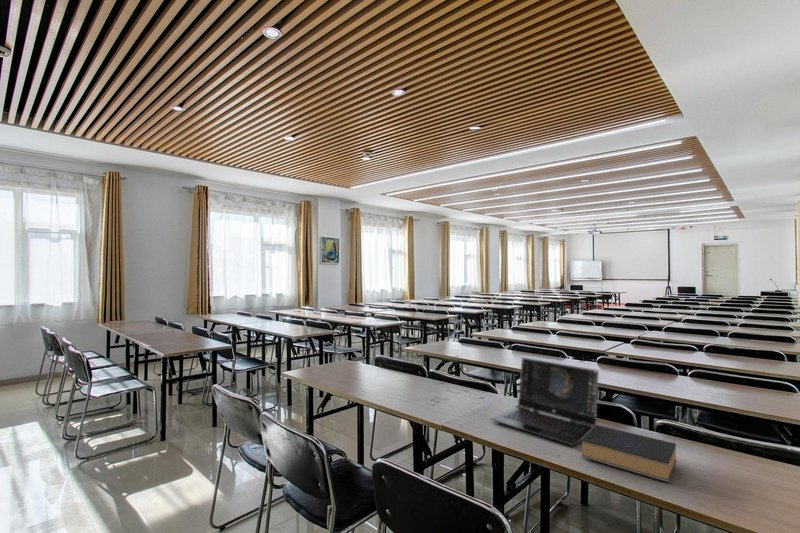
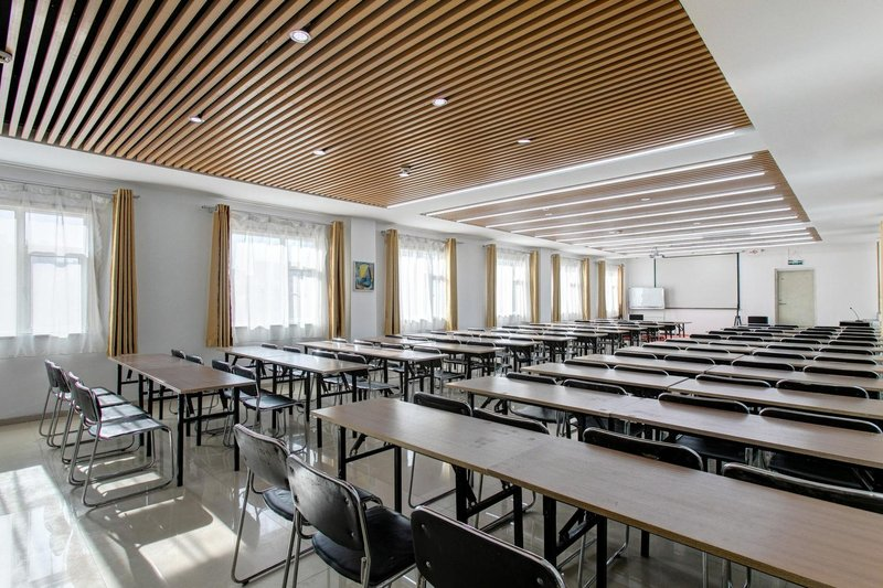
- book (628, 451)
- laptop (544, 397)
